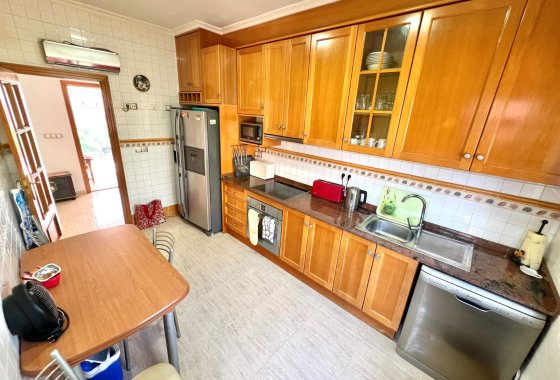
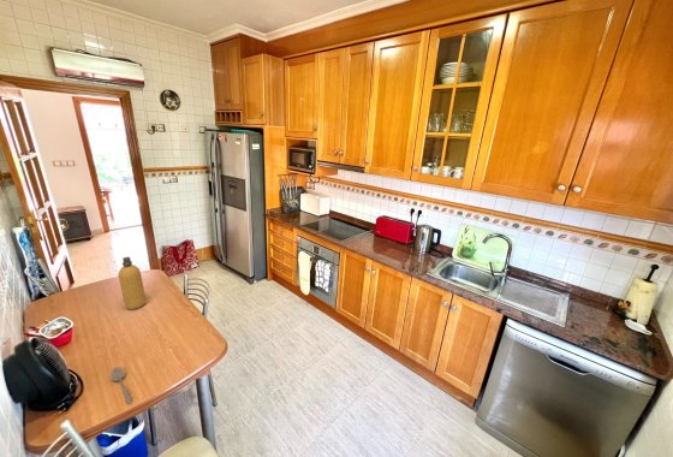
+ bottle (130, 280)
+ spoon (121, 384)
